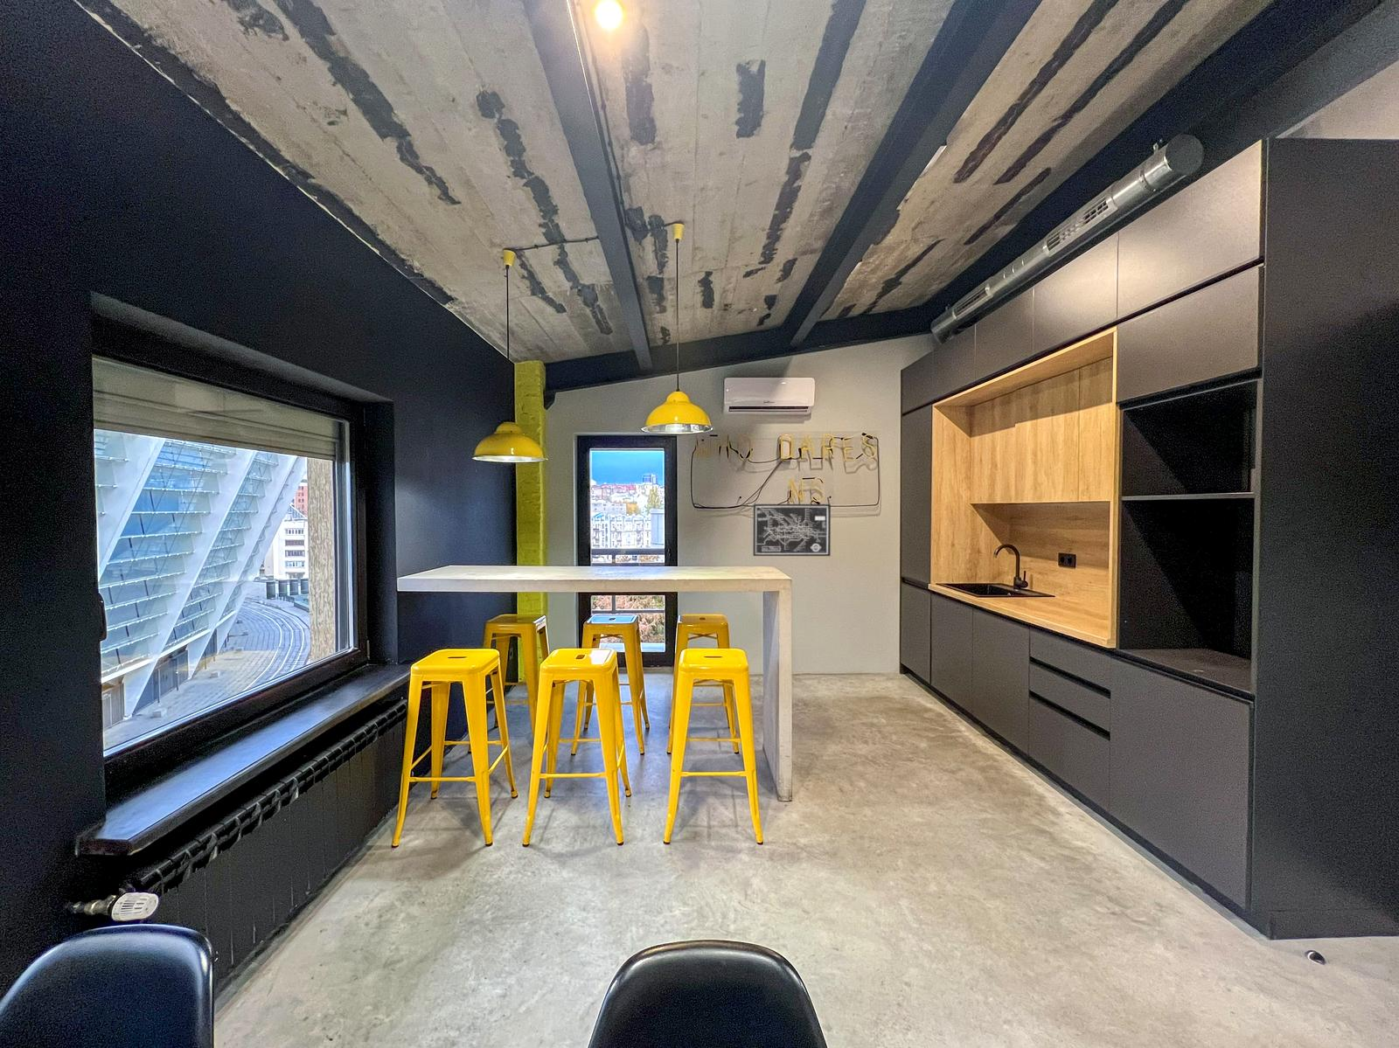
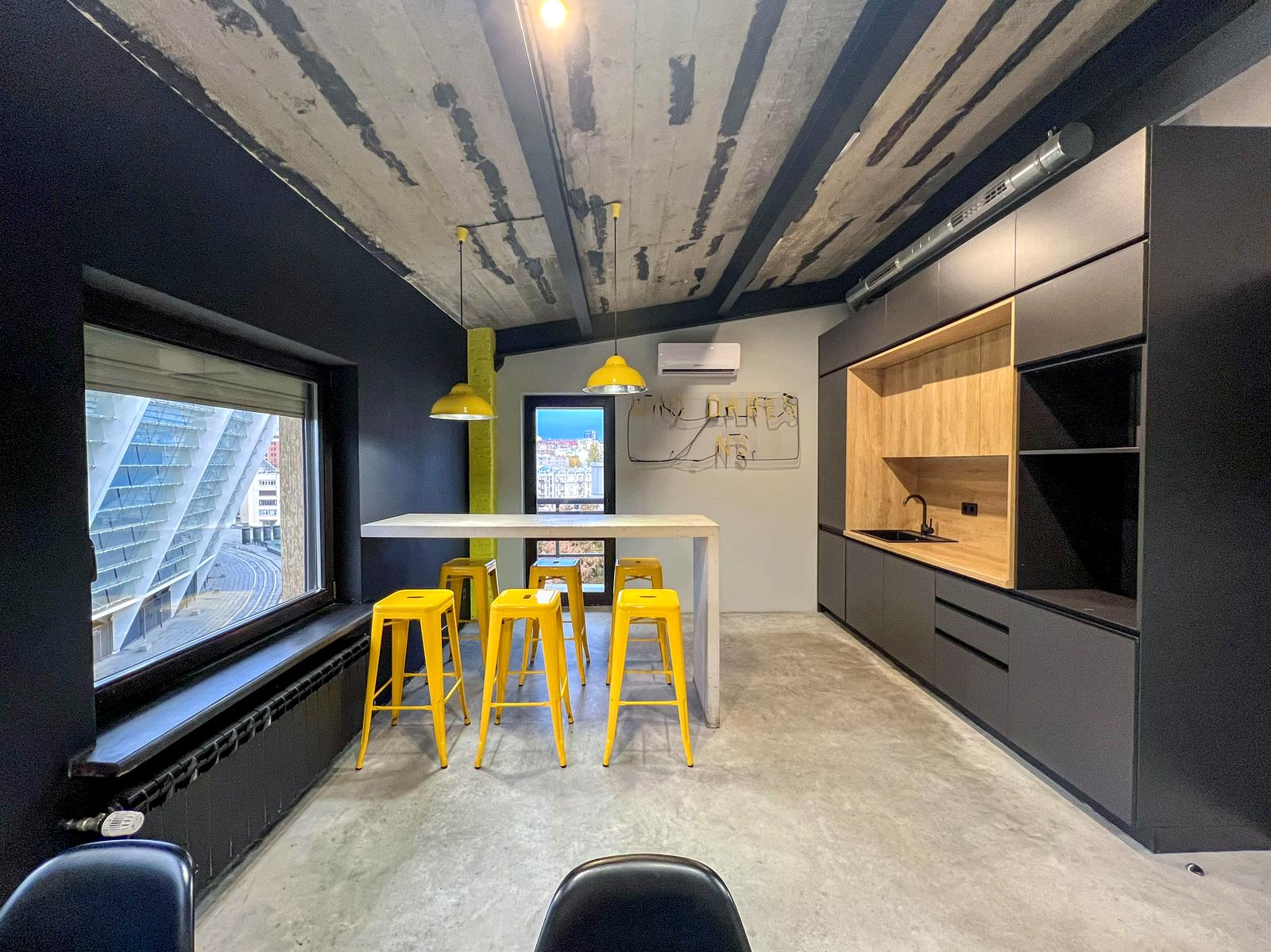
- wall art (791, 530)
